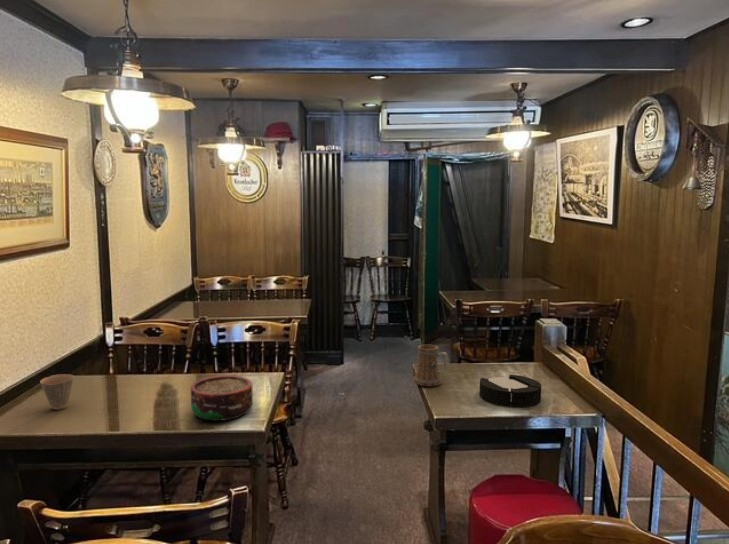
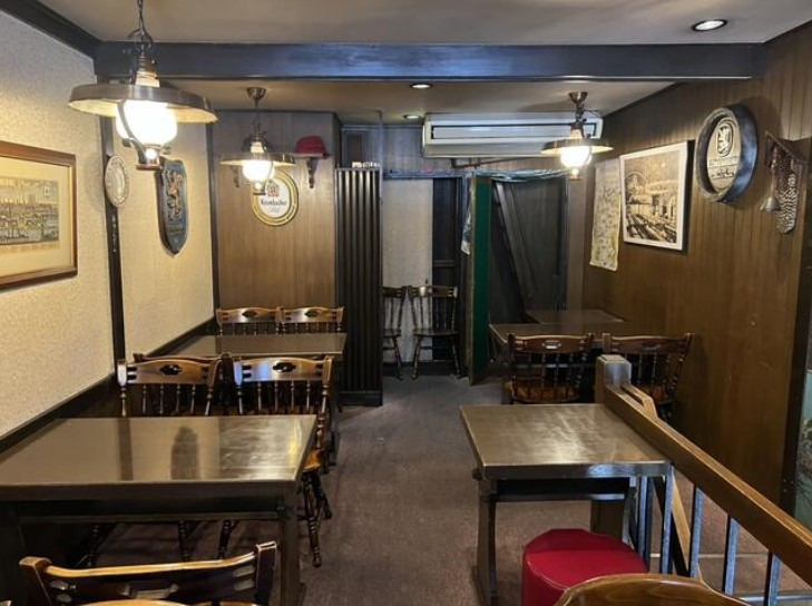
- ashtray (510, 390)
- beer mug (430, 364)
- bowl (222, 397)
- cup (57, 393)
